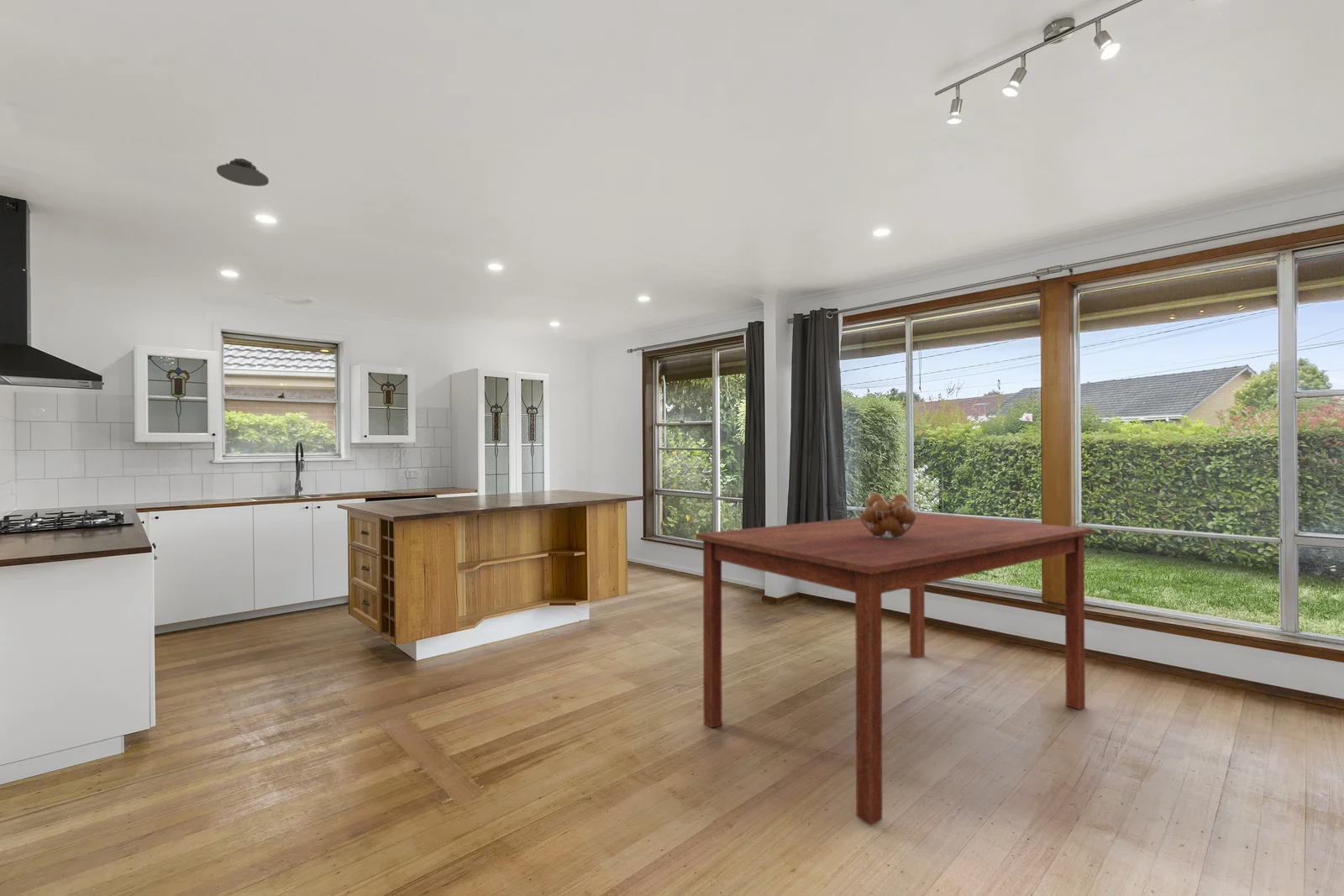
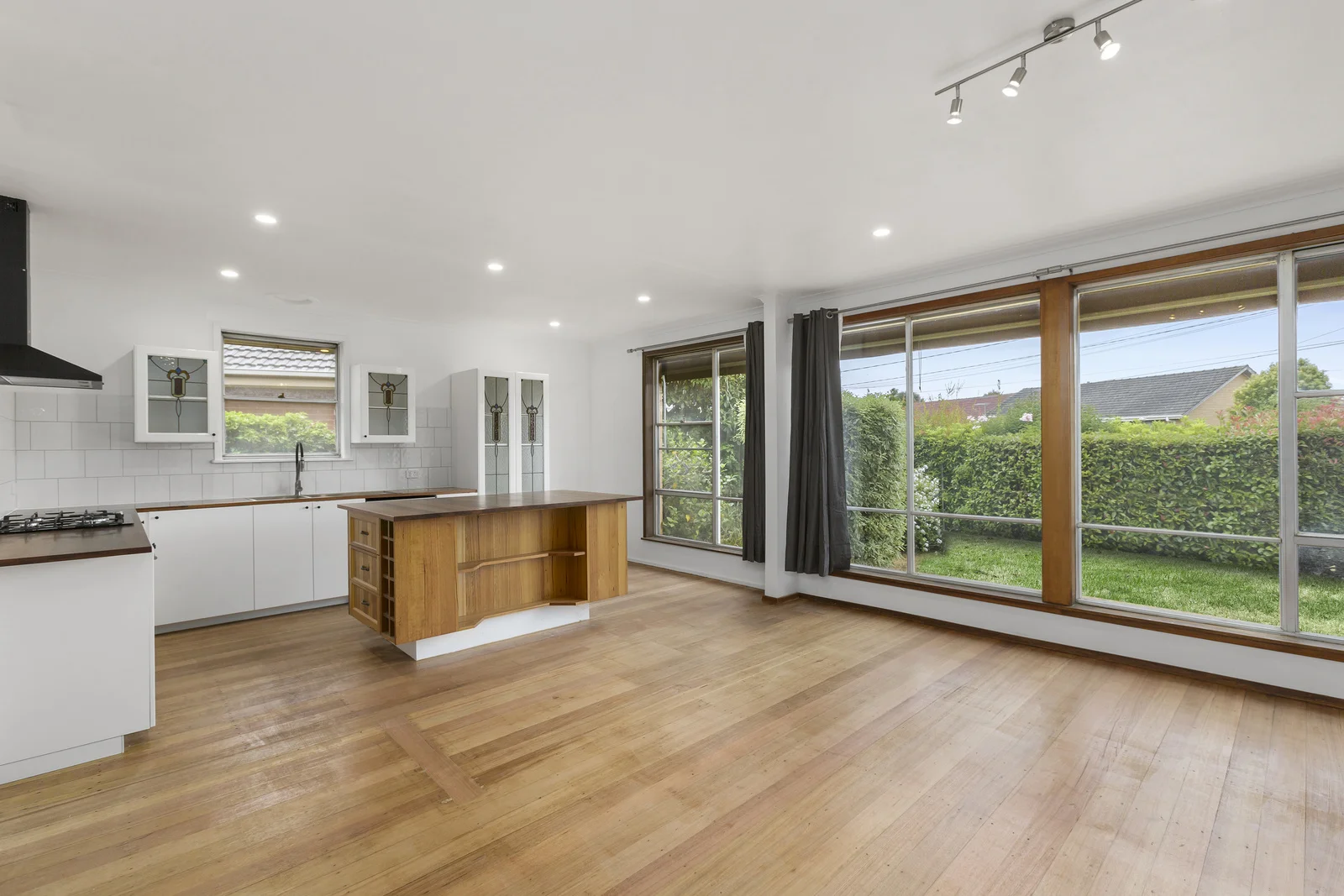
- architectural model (243, 167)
- dining table (910, 622)
- fruit basket (887, 515)
